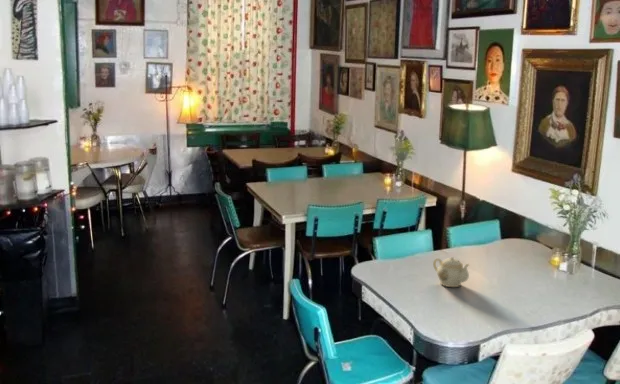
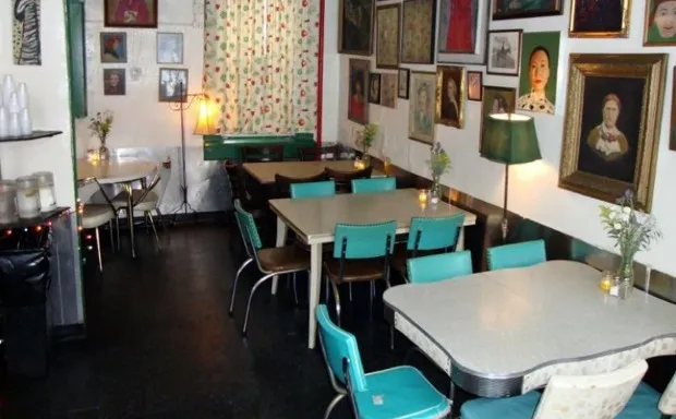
- teapot (450, 270)
